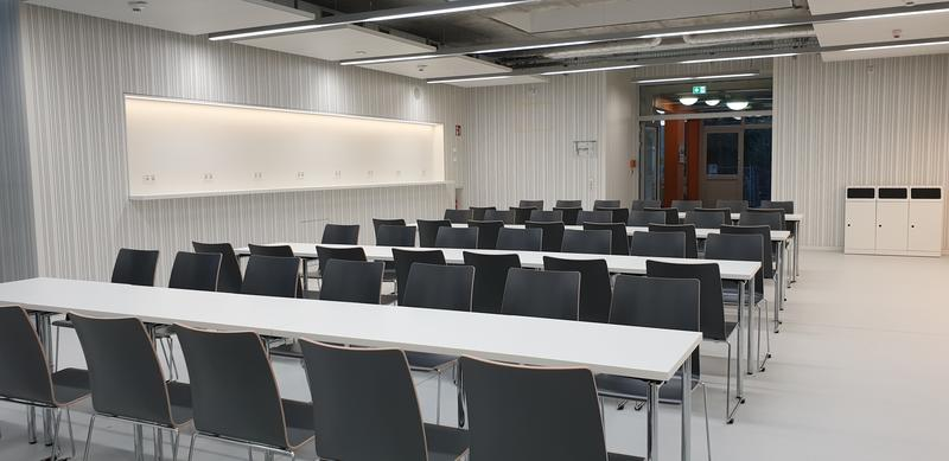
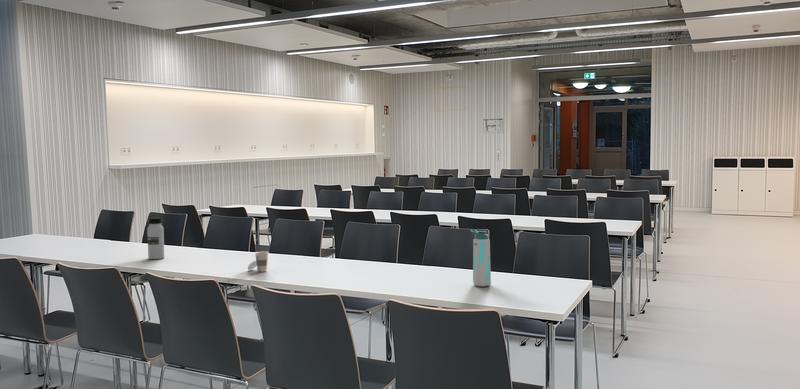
+ water bottle (480, 257)
+ water bottle (155, 238)
+ cup (258, 261)
